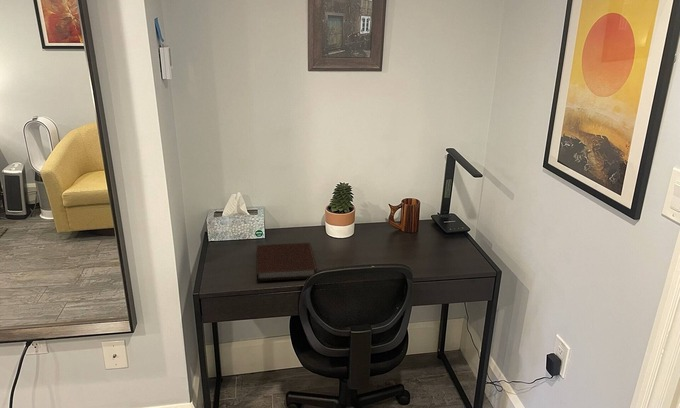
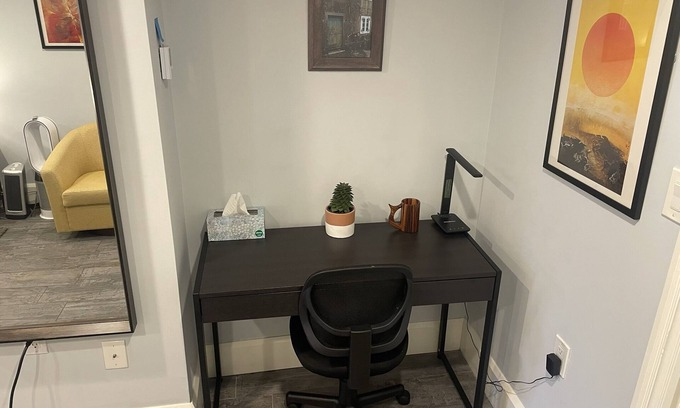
- notebook (285, 260)
